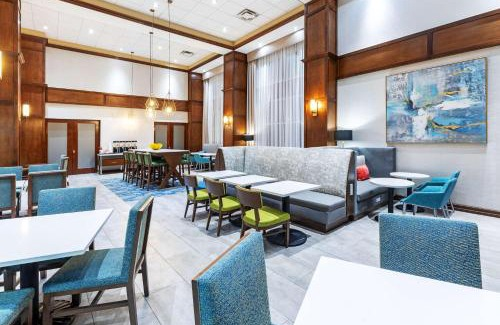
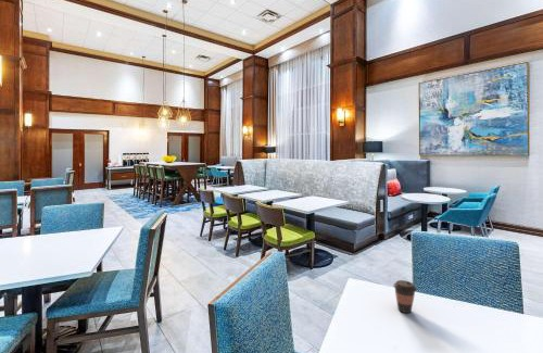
+ coffee cup (404, 297)
